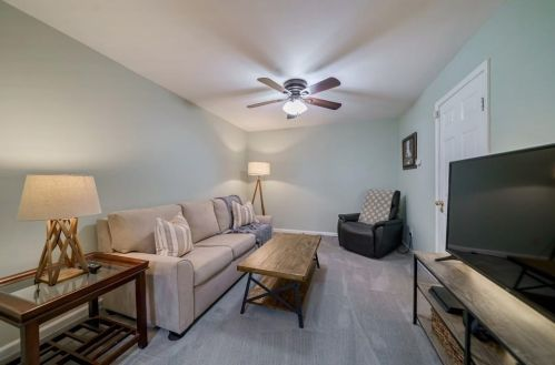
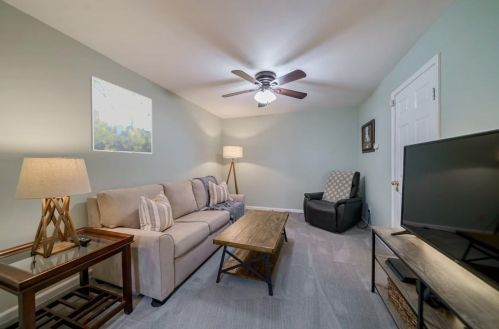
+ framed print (126, 121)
